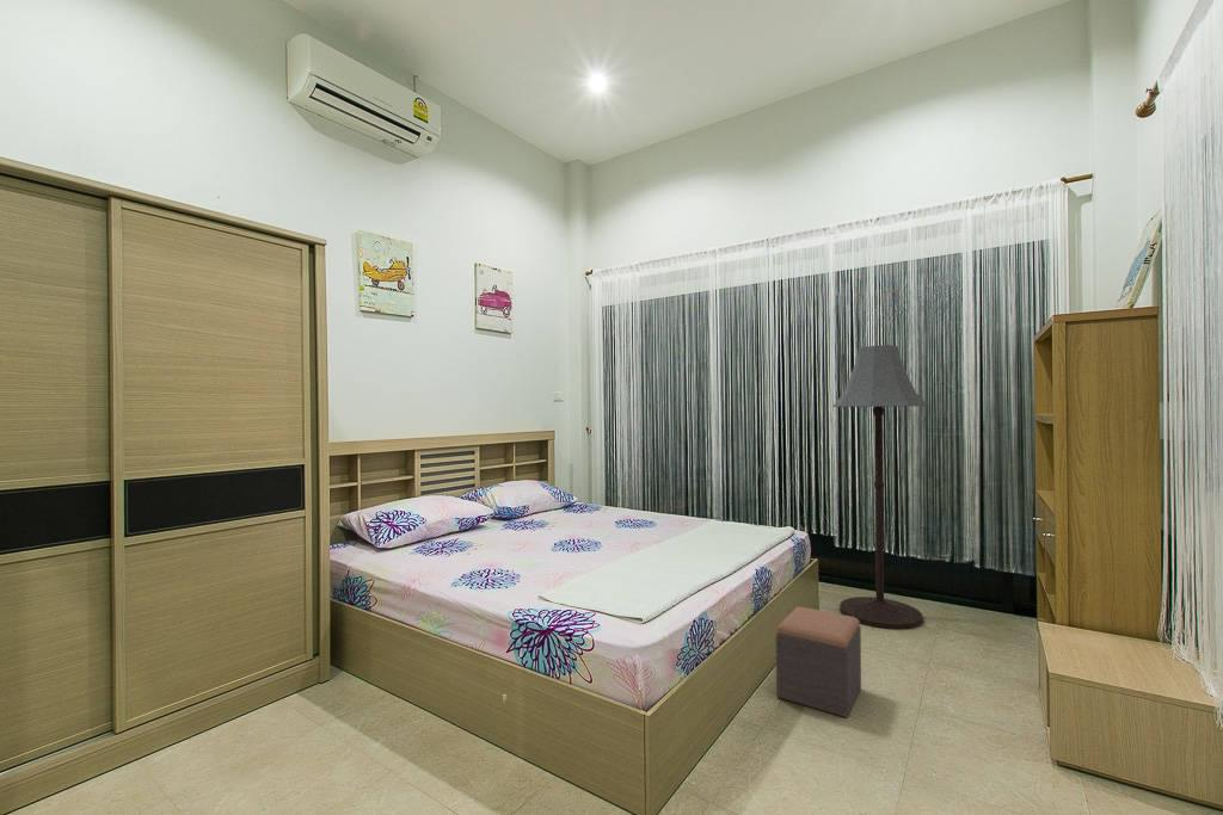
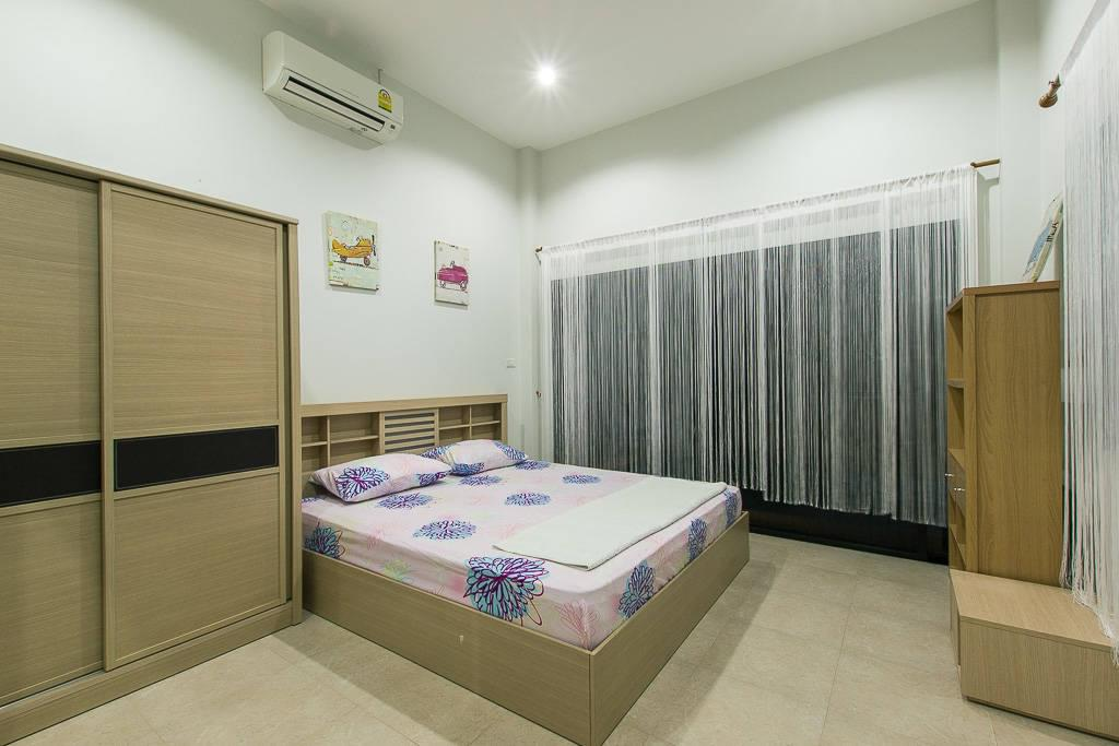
- floor lamp (878, 481)
- footstool (818, 655)
